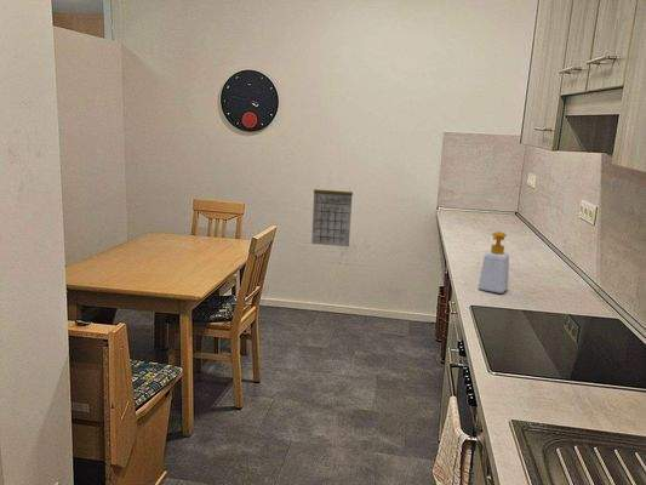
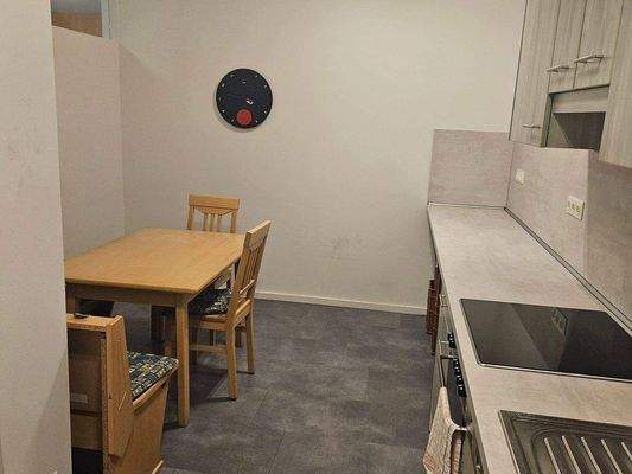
- soap bottle (494, 262)
- calendar (332, 211)
